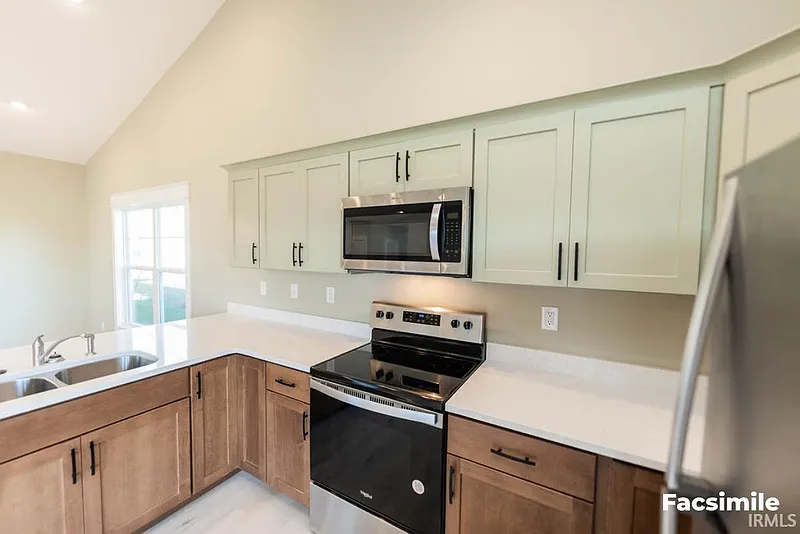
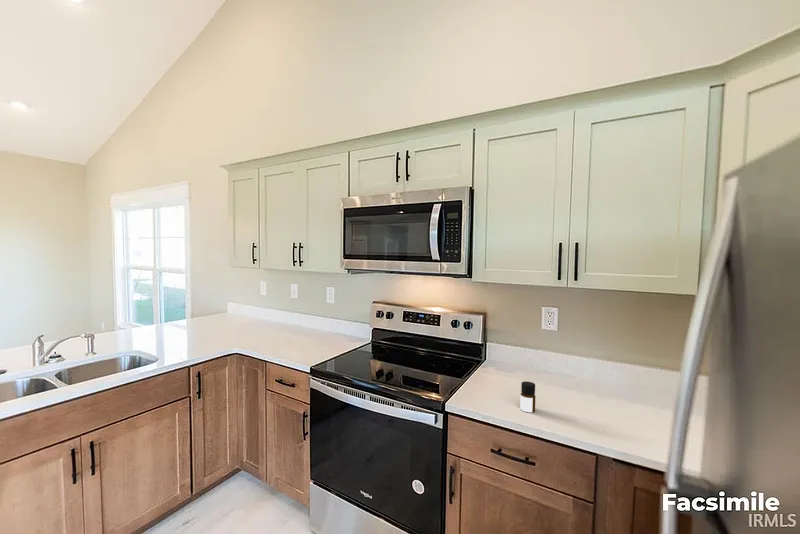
+ bottle (527, 396)
